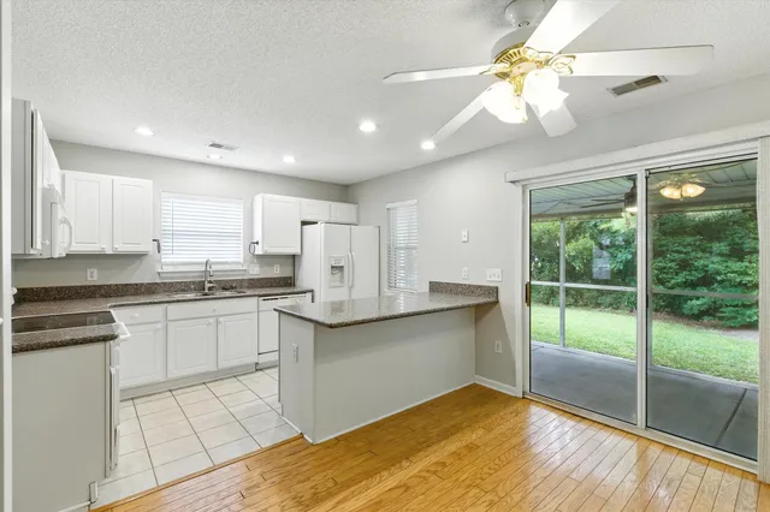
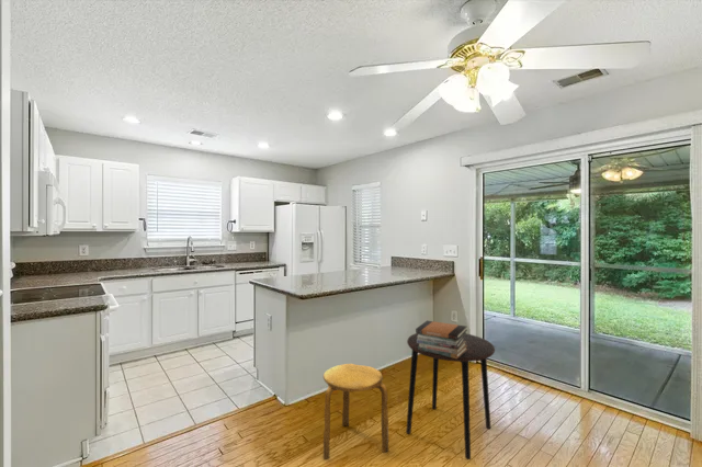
+ side table (437, 386)
+ stool (348, 407)
+ book stack (442, 339)
